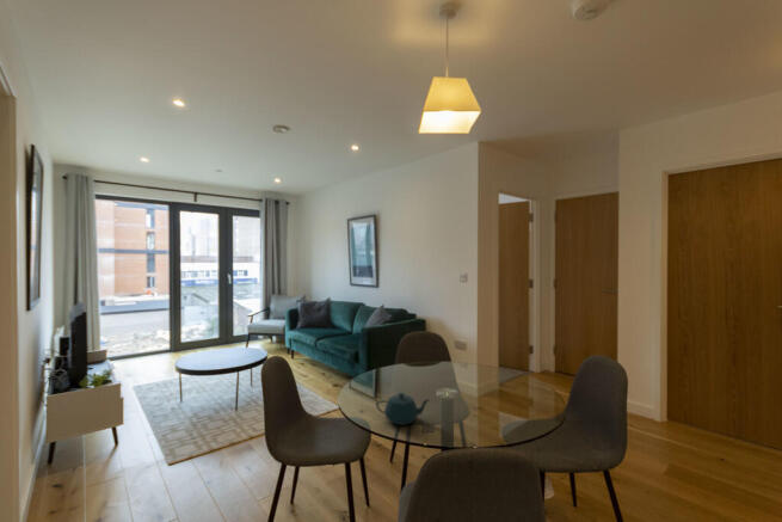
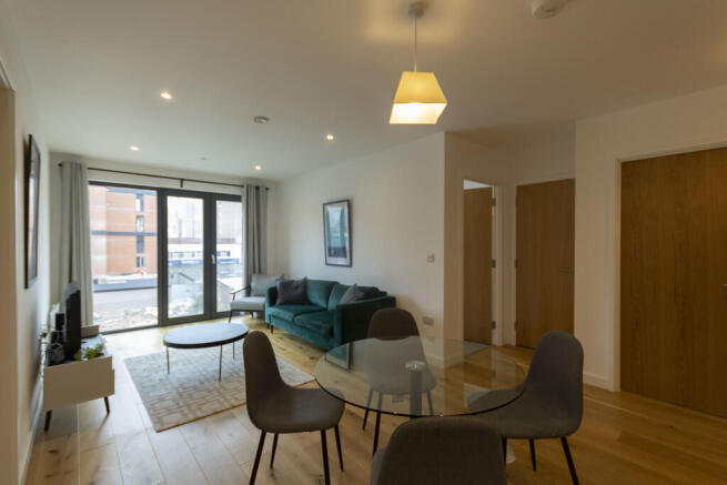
- teapot (402, 406)
